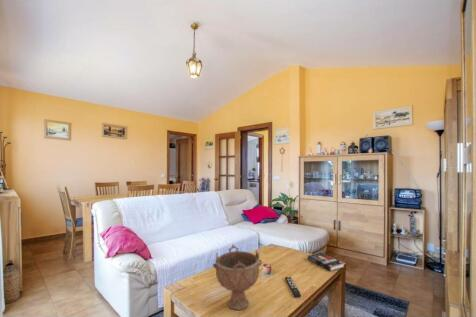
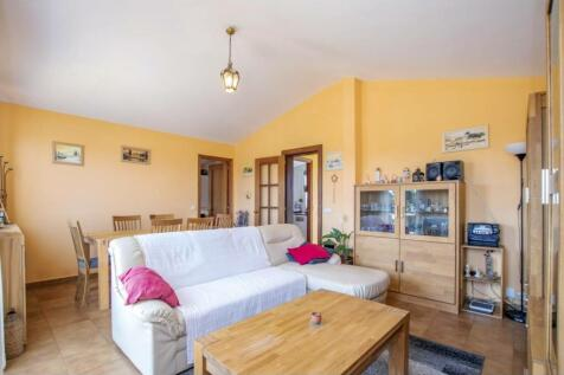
- book (325, 261)
- decorative bowl (237, 277)
- remote control (292, 285)
